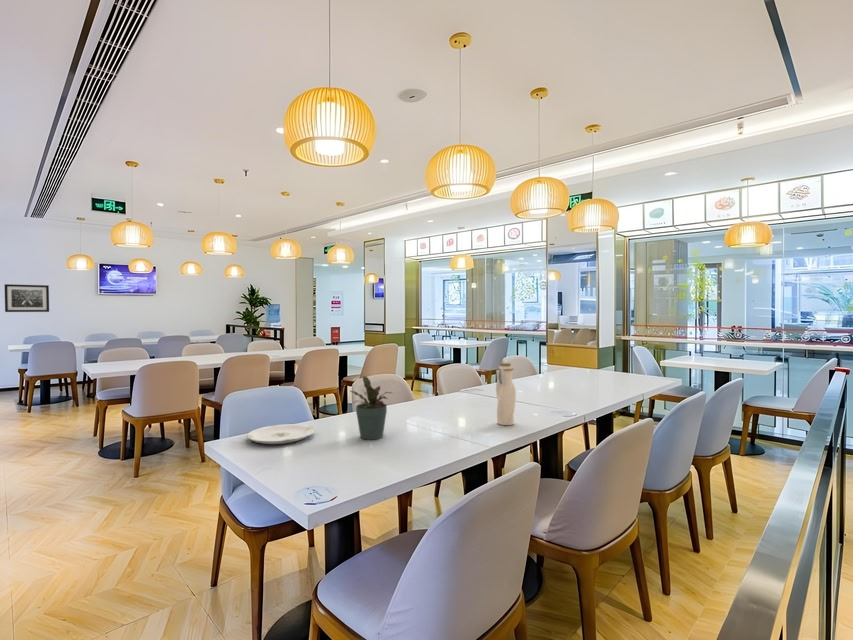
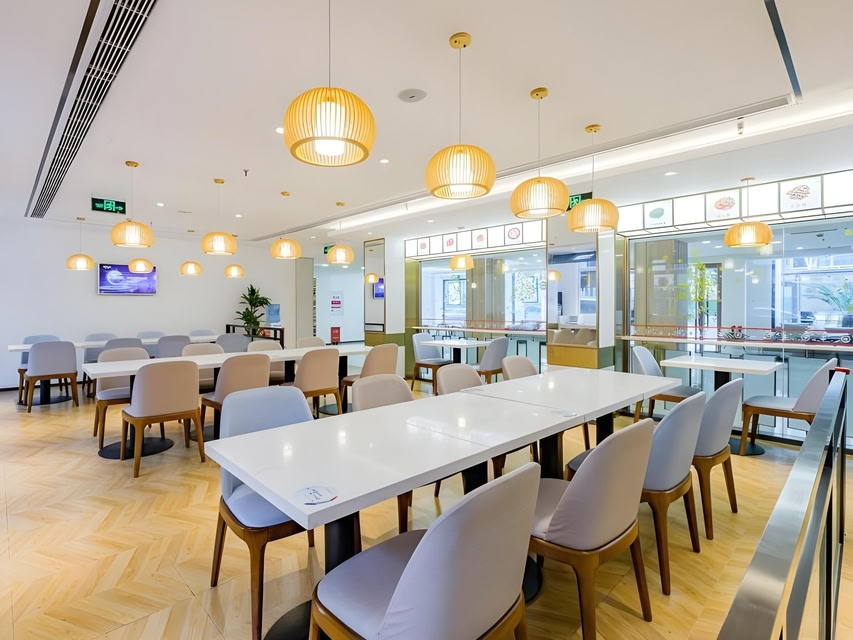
- potted plant (372, 405)
- water bottle (505, 393)
- wall art (27, 298)
- plate (281, 434)
